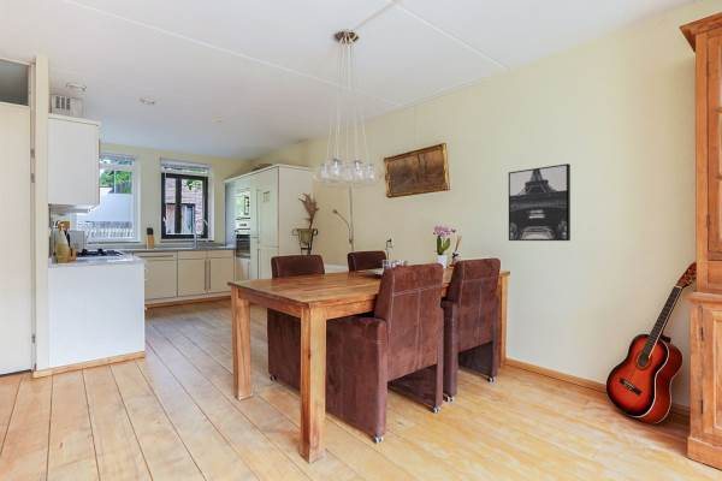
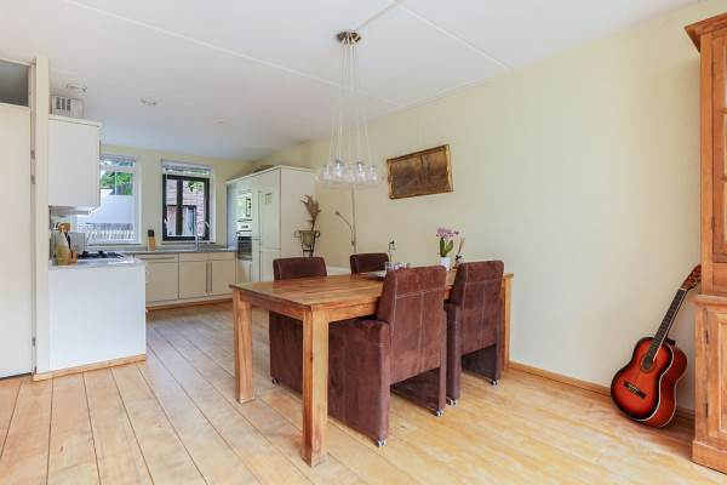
- wall art (537, 204)
